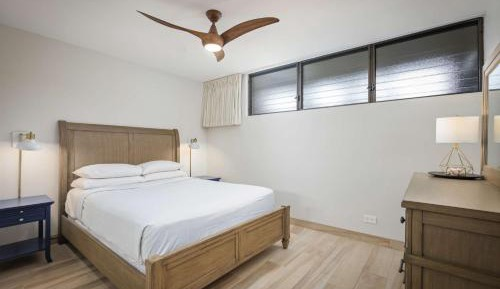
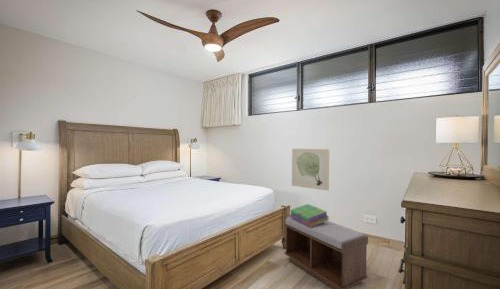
+ wall art (309, 168)
+ stack of books (309, 216)
+ bench (321, 247)
